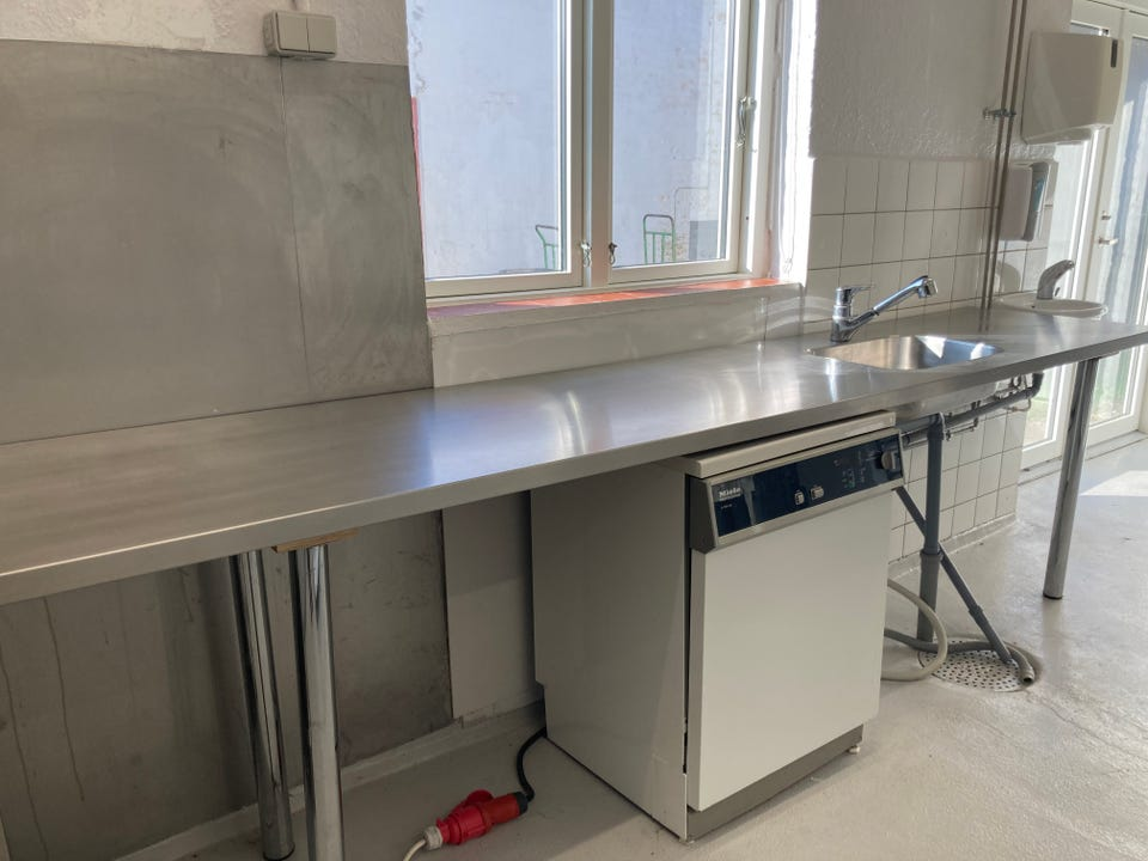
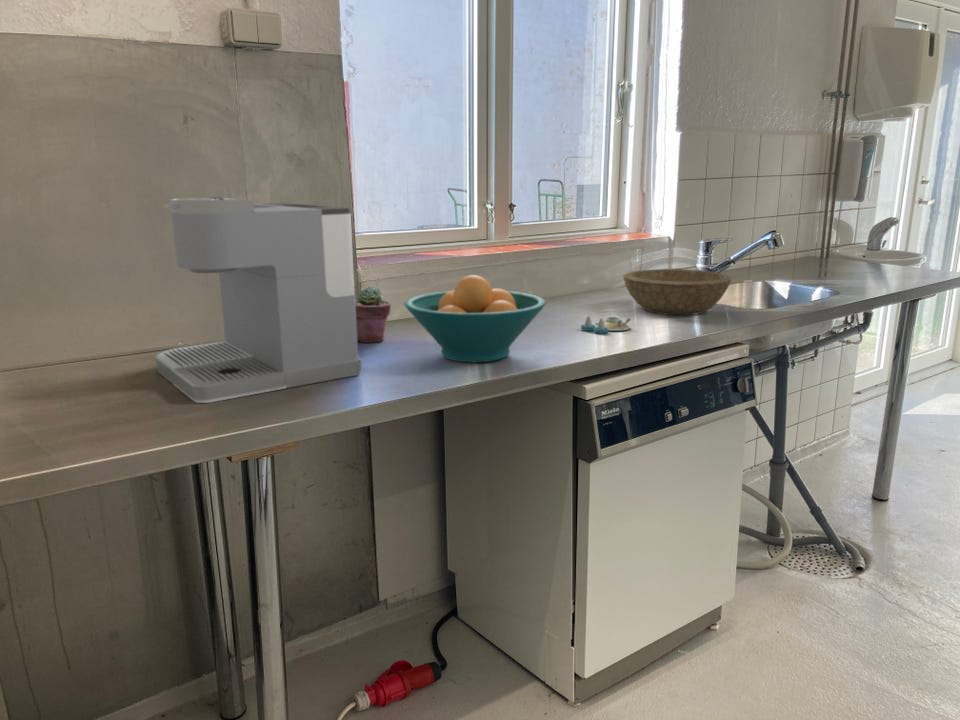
+ coffee maker (247, 285)
+ fruit bowl (475, 315)
+ bowl (675, 292)
+ salt and pepper shaker set (607, 321)
+ potted succulent (370, 313)
